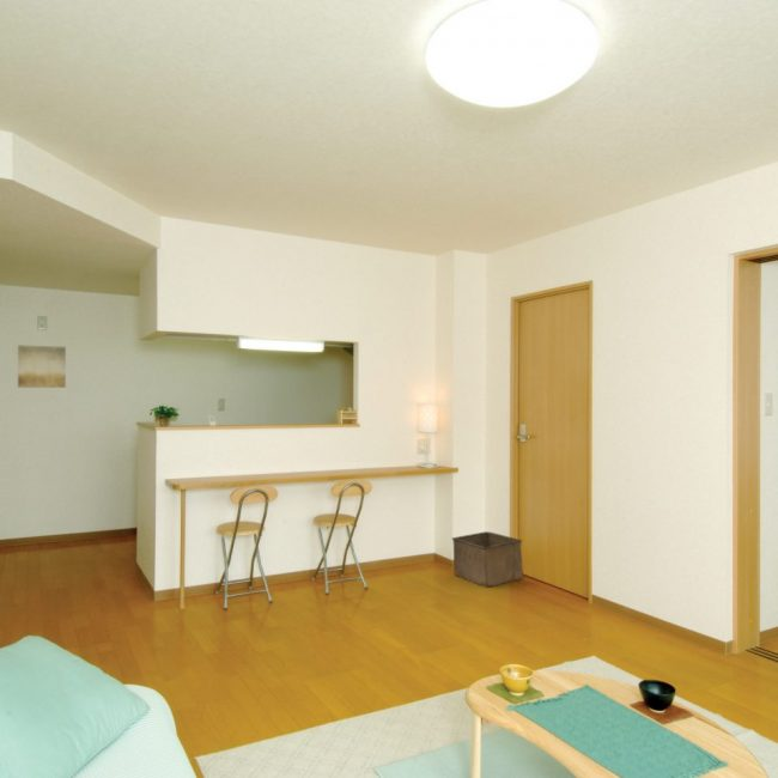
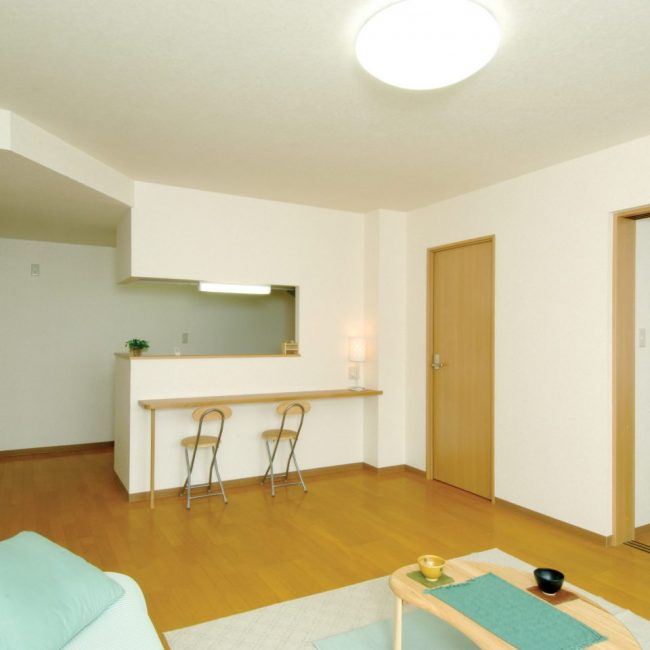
- wall art (42, 366)
- storage bin (487, 558)
